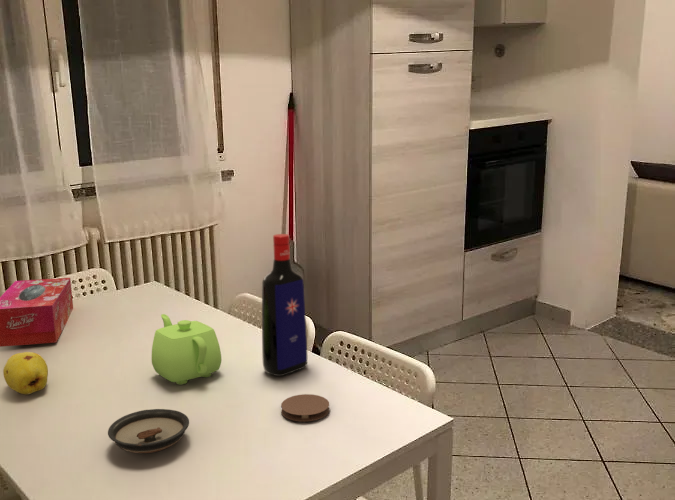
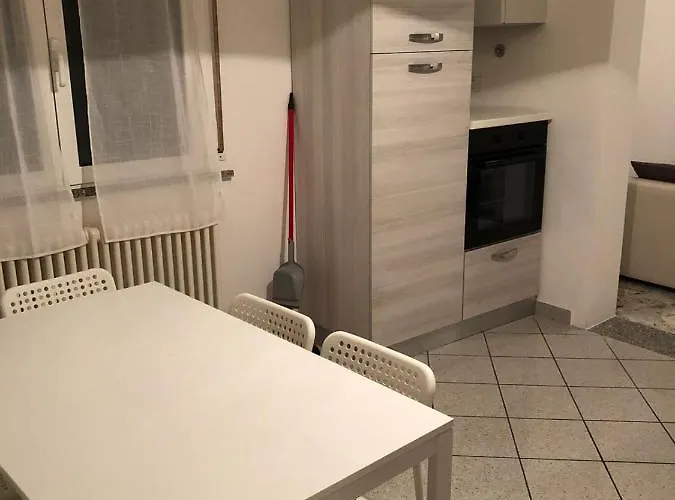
- fruit (25, 370)
- tissue box (34, 309)
- teapot (182, 346)
- coaster (305, 407)
- saucer (149, 434)
- liquor bottle (283, 303)
